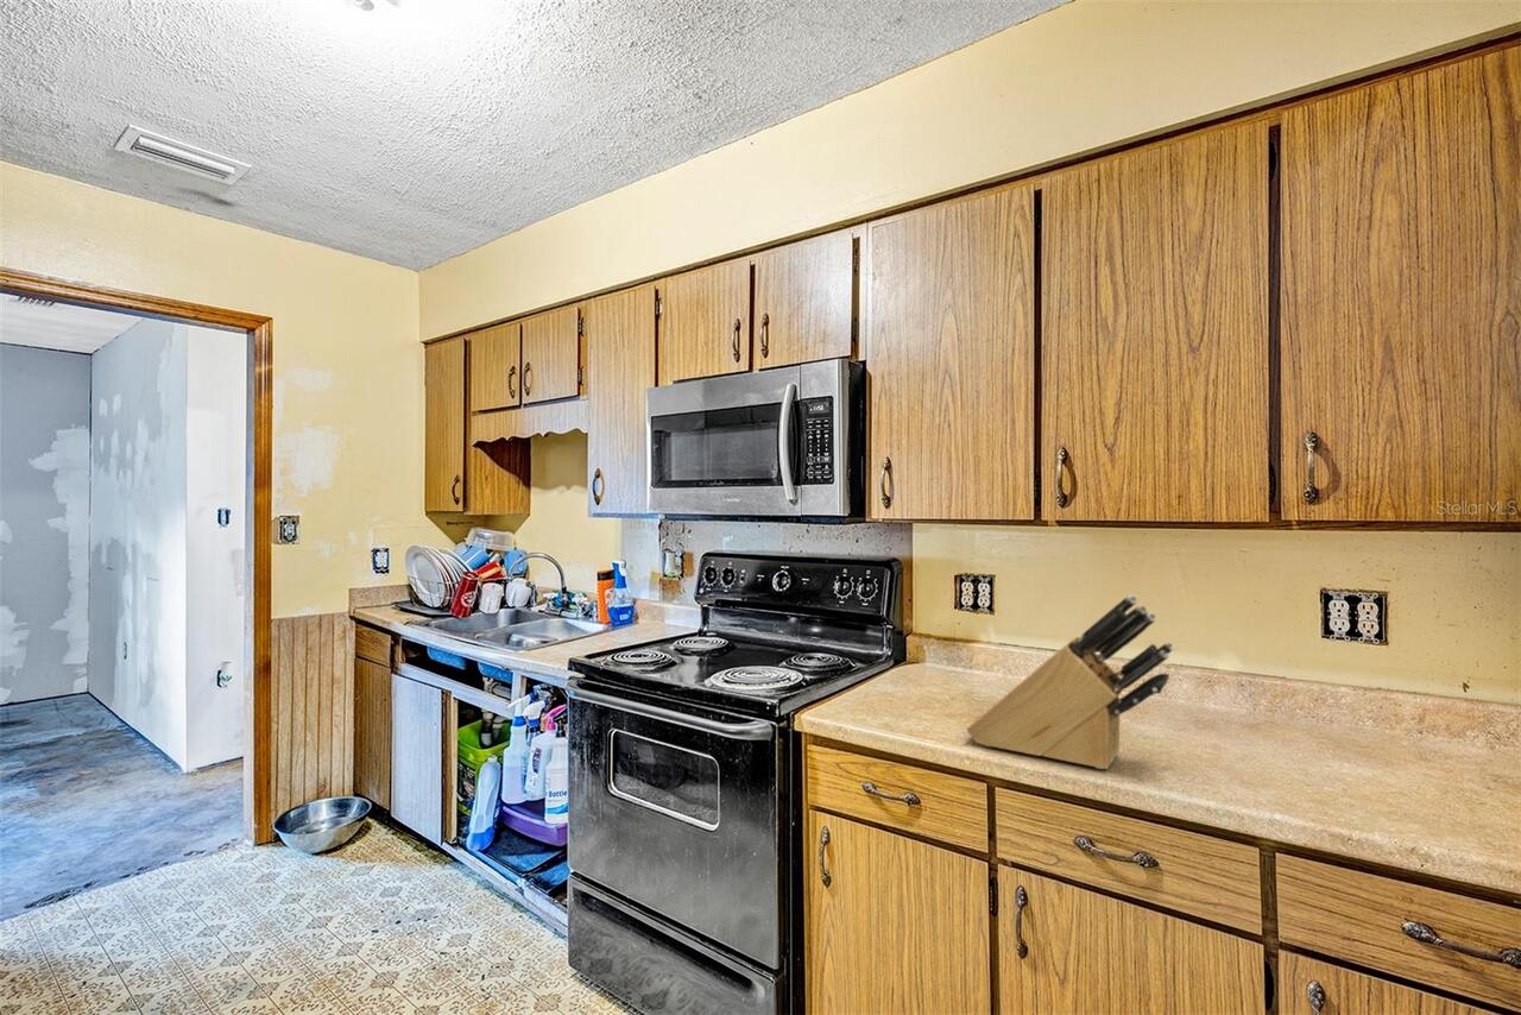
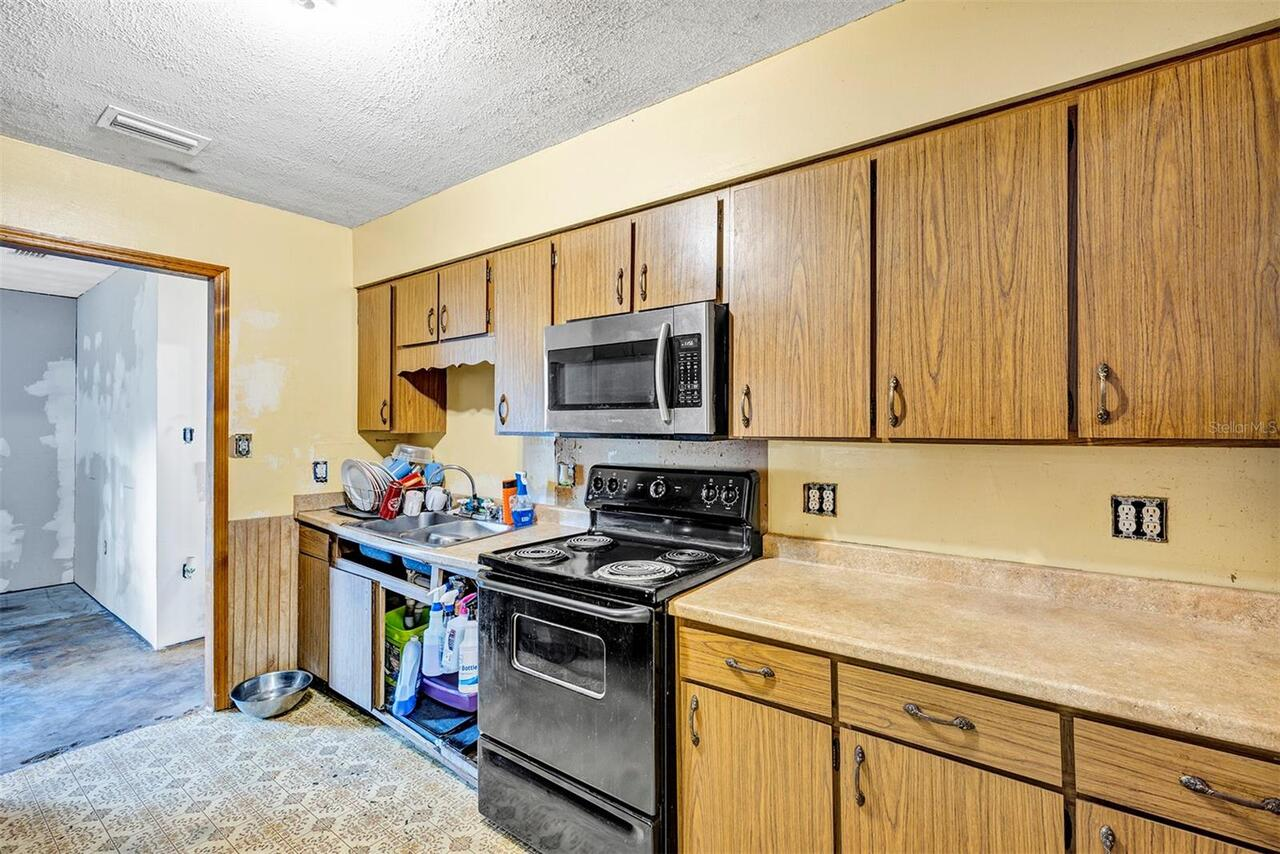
- knife block (1066, 673)
